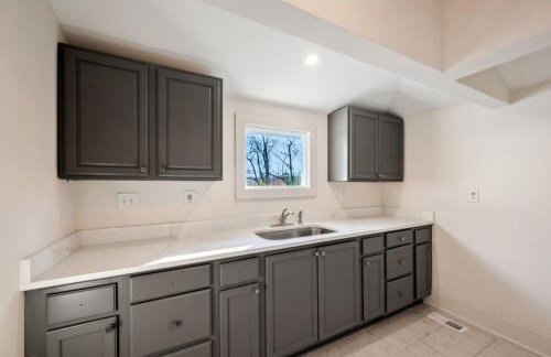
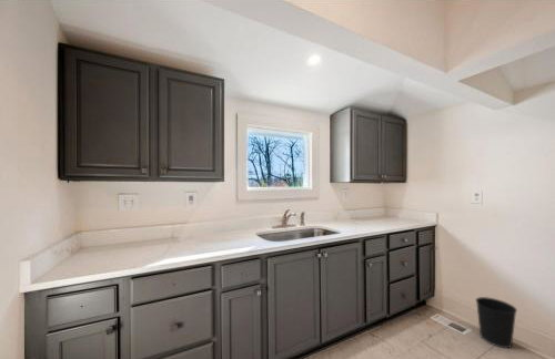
+ wastebasket (495, 321)
